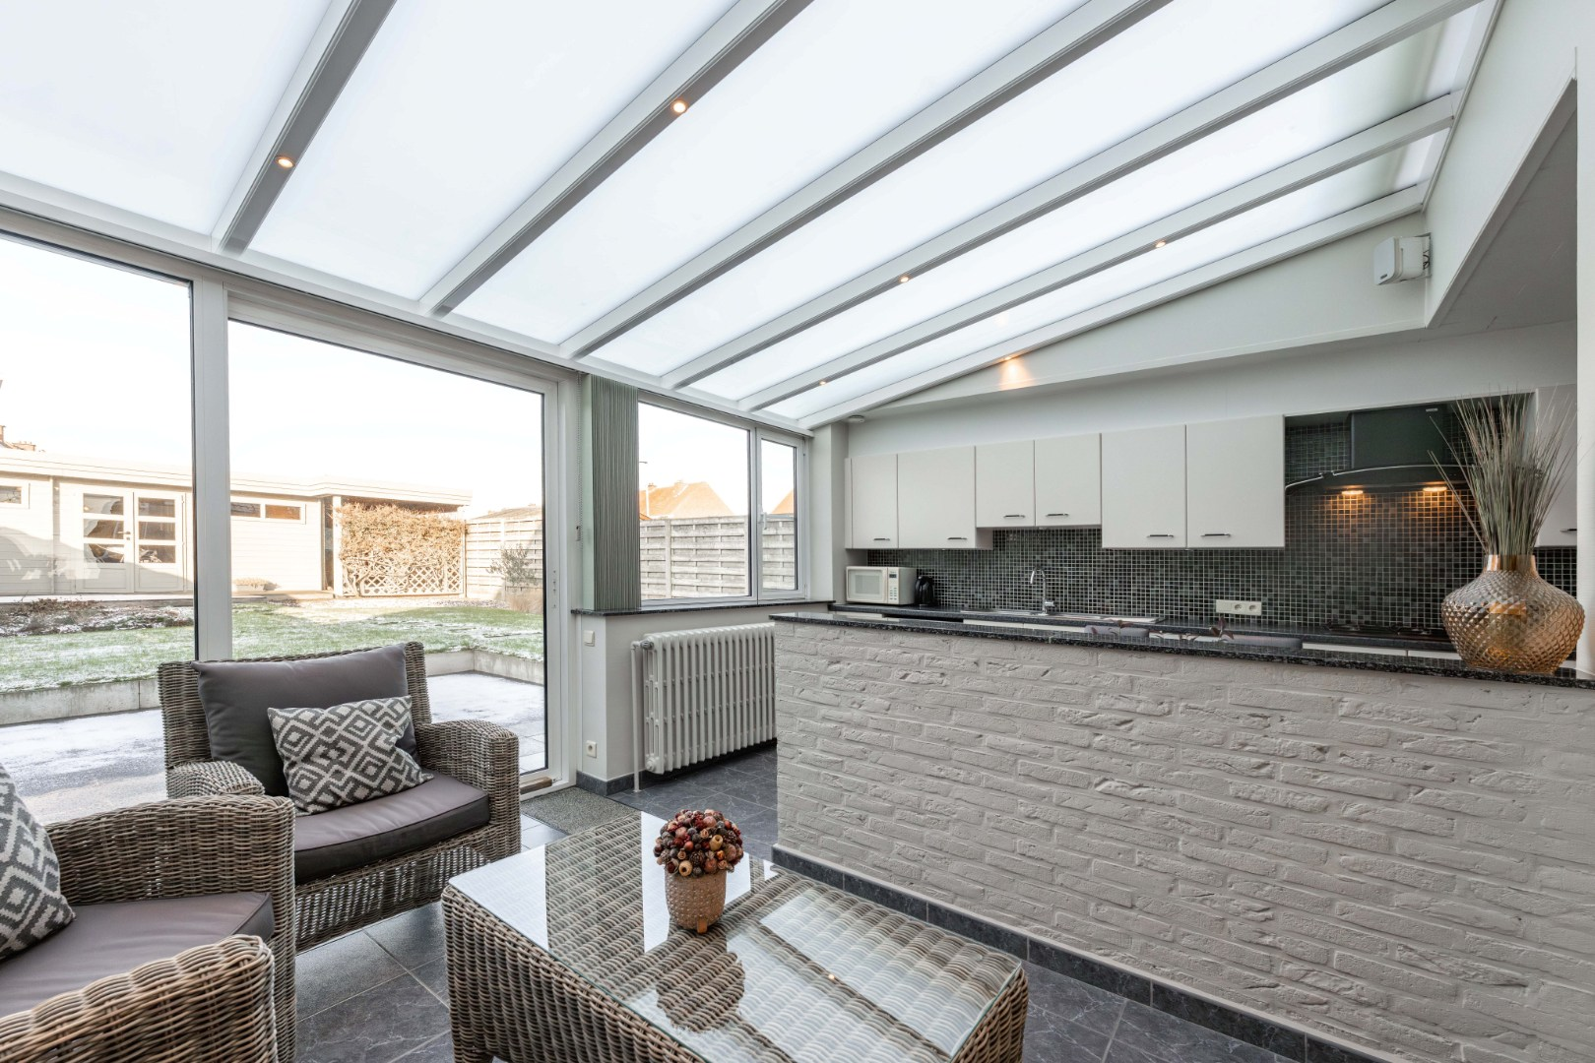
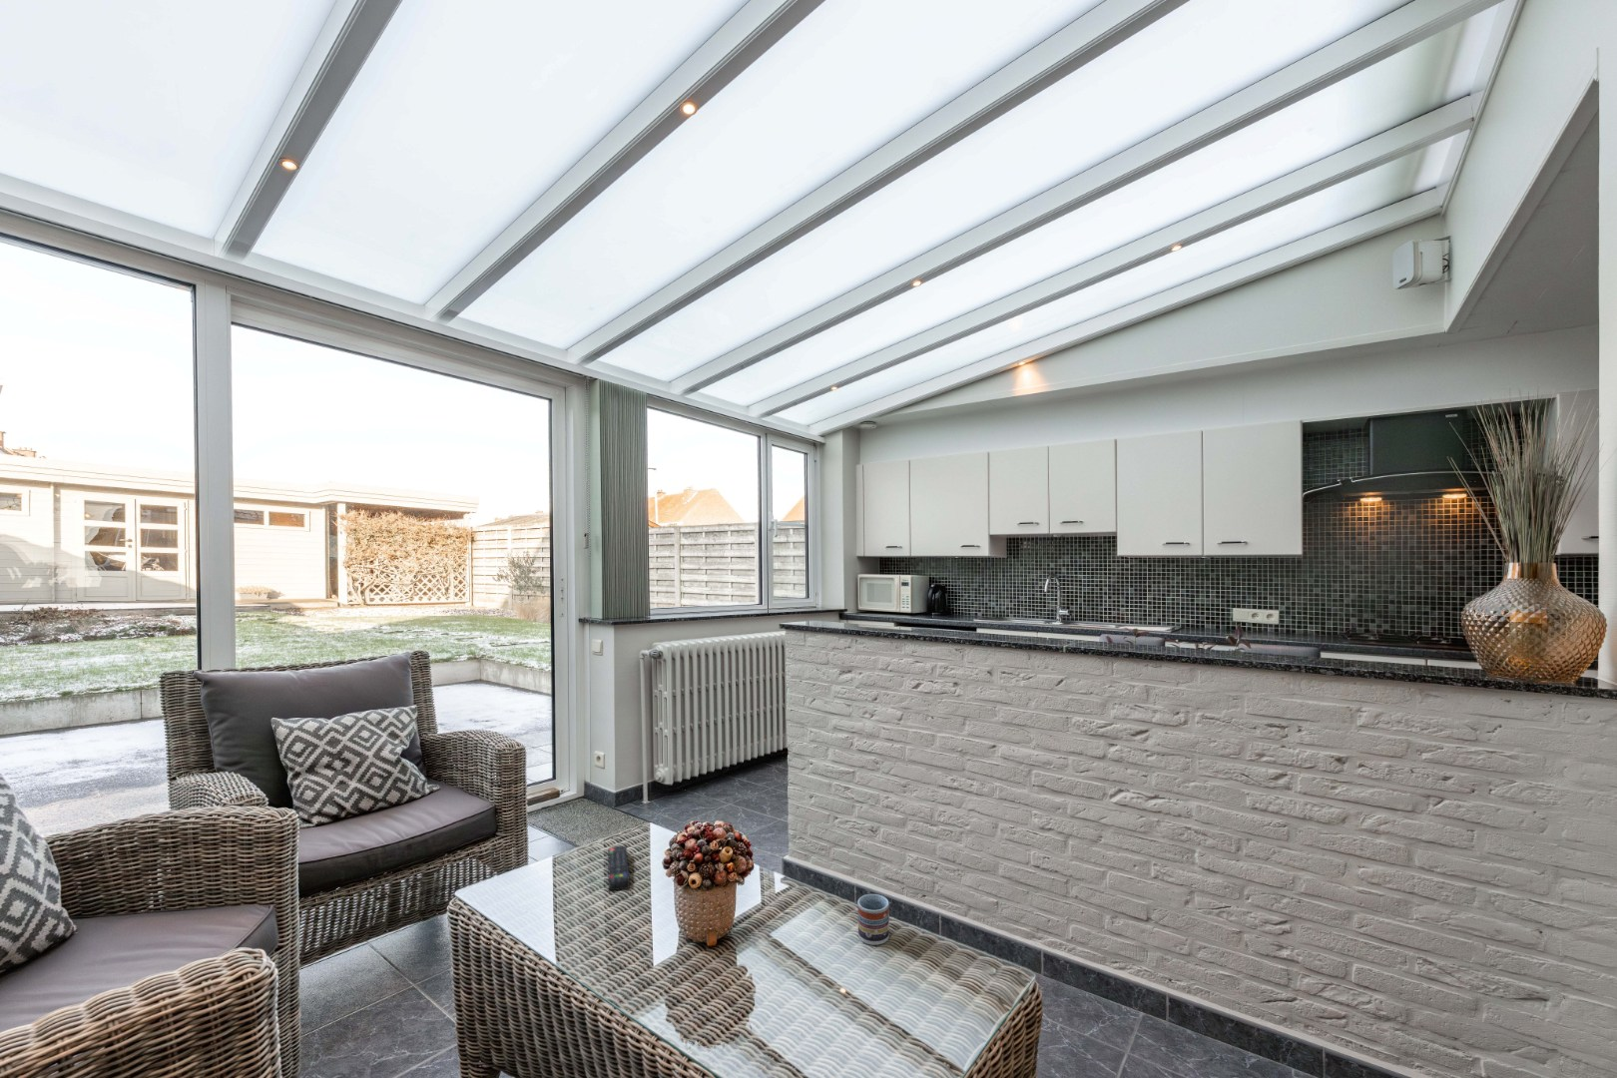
+ remote control (618, 867)
+ cup (872, 916)
